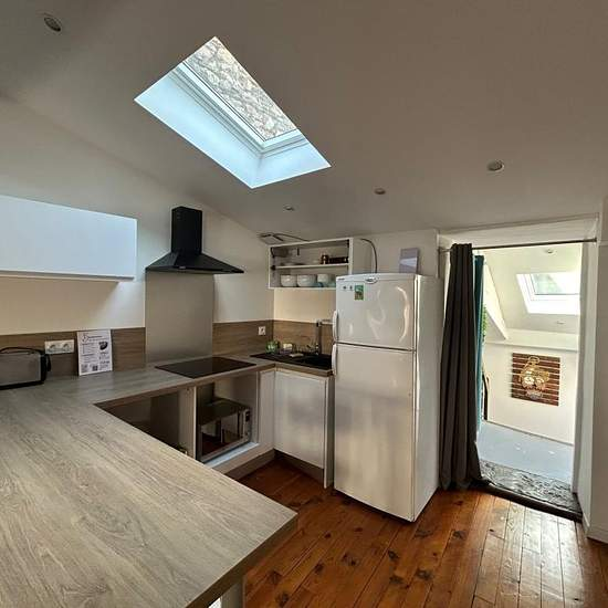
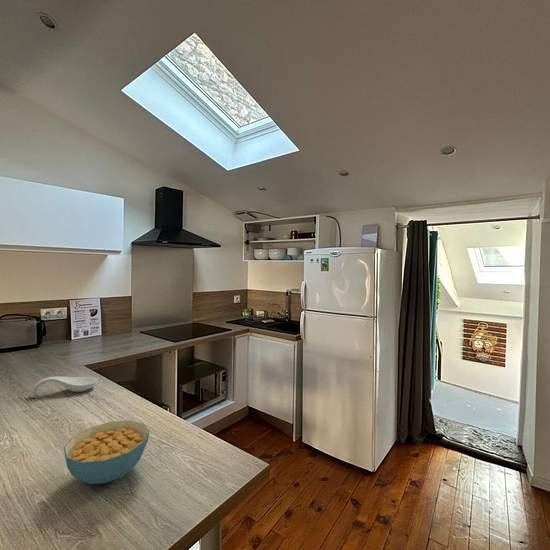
+ spoon rest (65, 383)
+ cereal bowl (108, 457)
